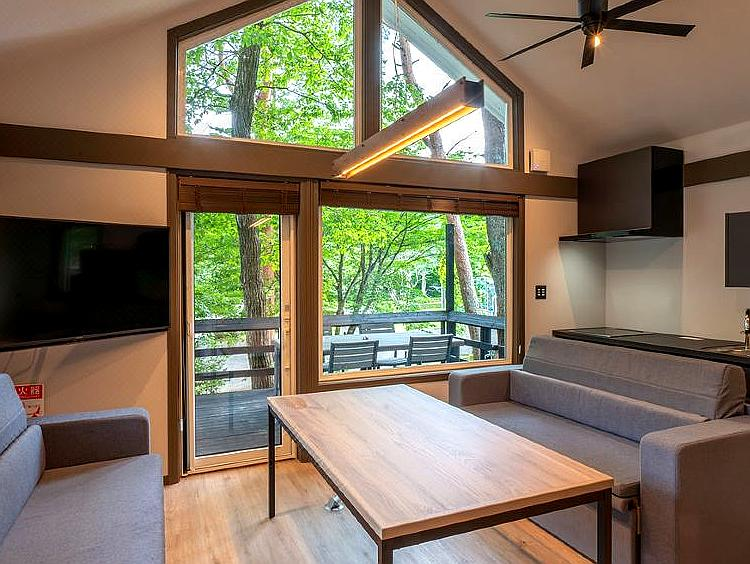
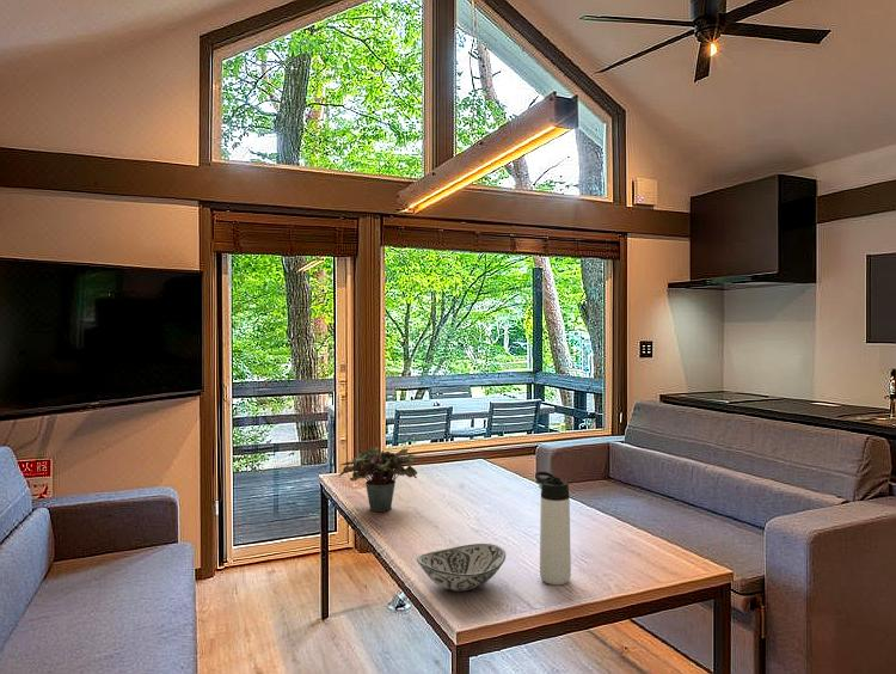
+ decorative bowl (461, 569)
+ potted plant (379, 478)
+ thermos bottle (551, 526)
